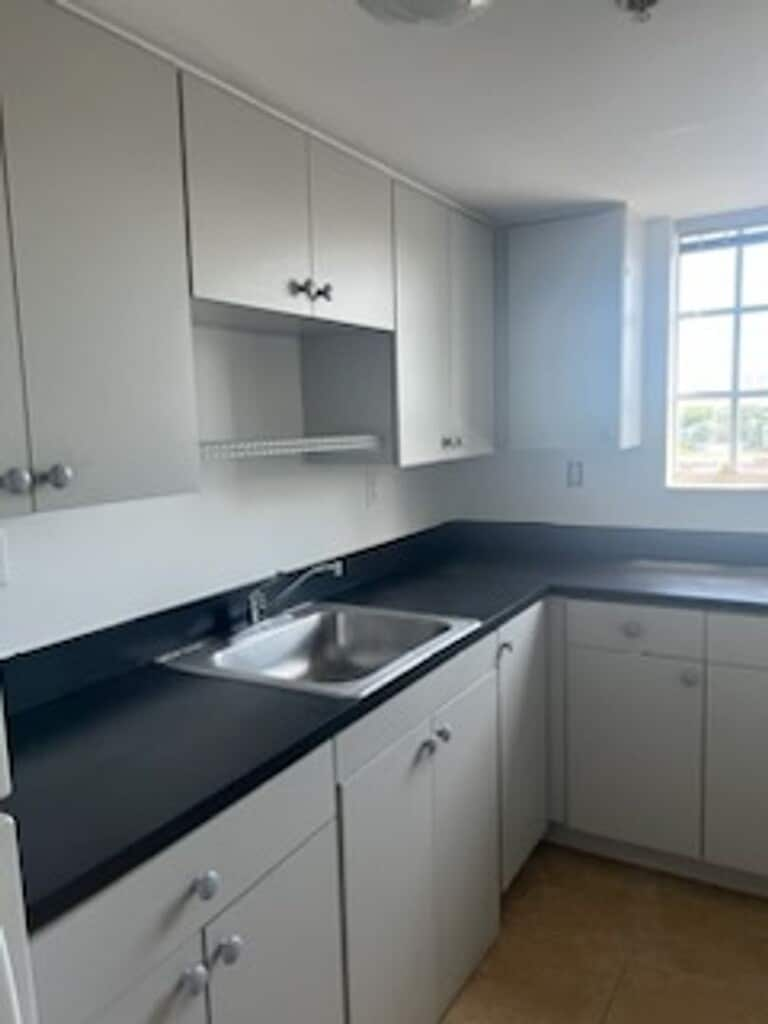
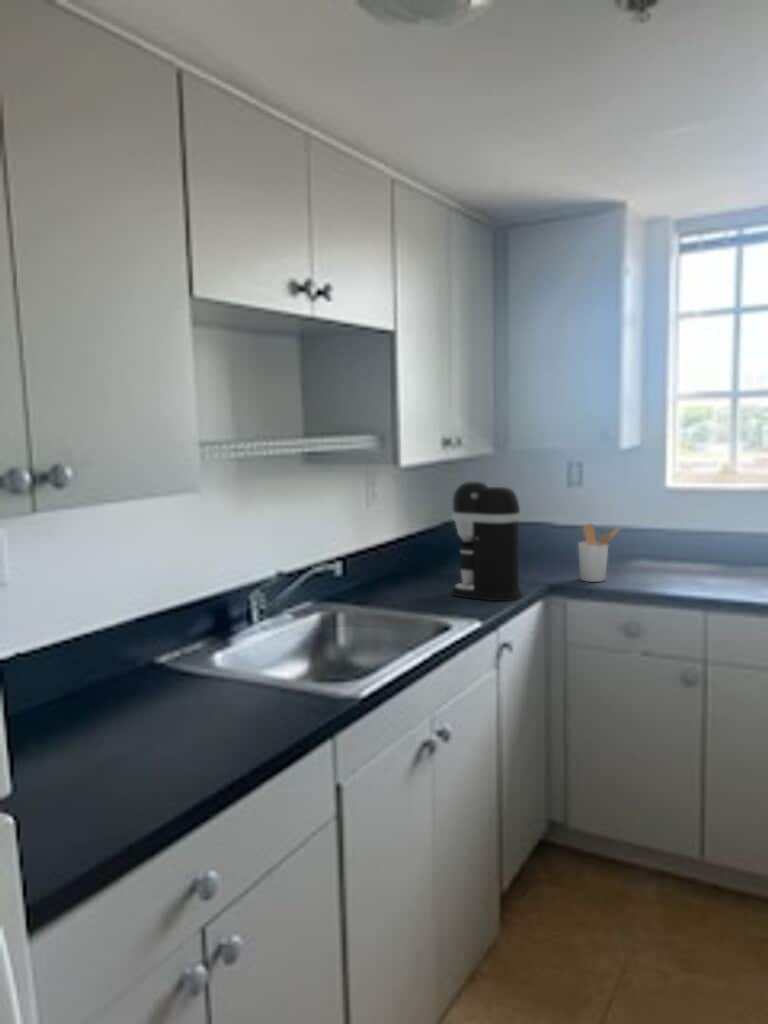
+ coffee maker (485, 538)
+ utensil holder (600, 552)
